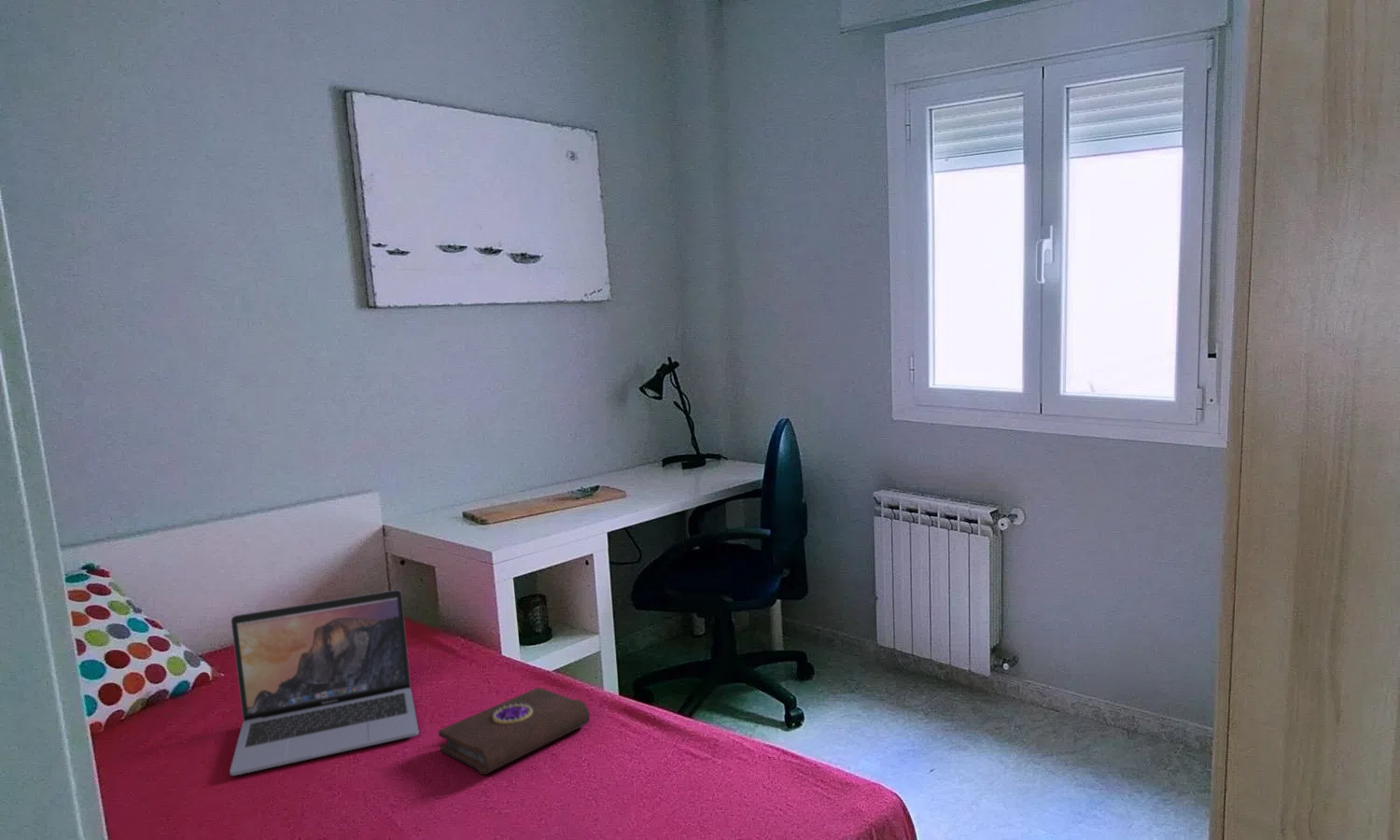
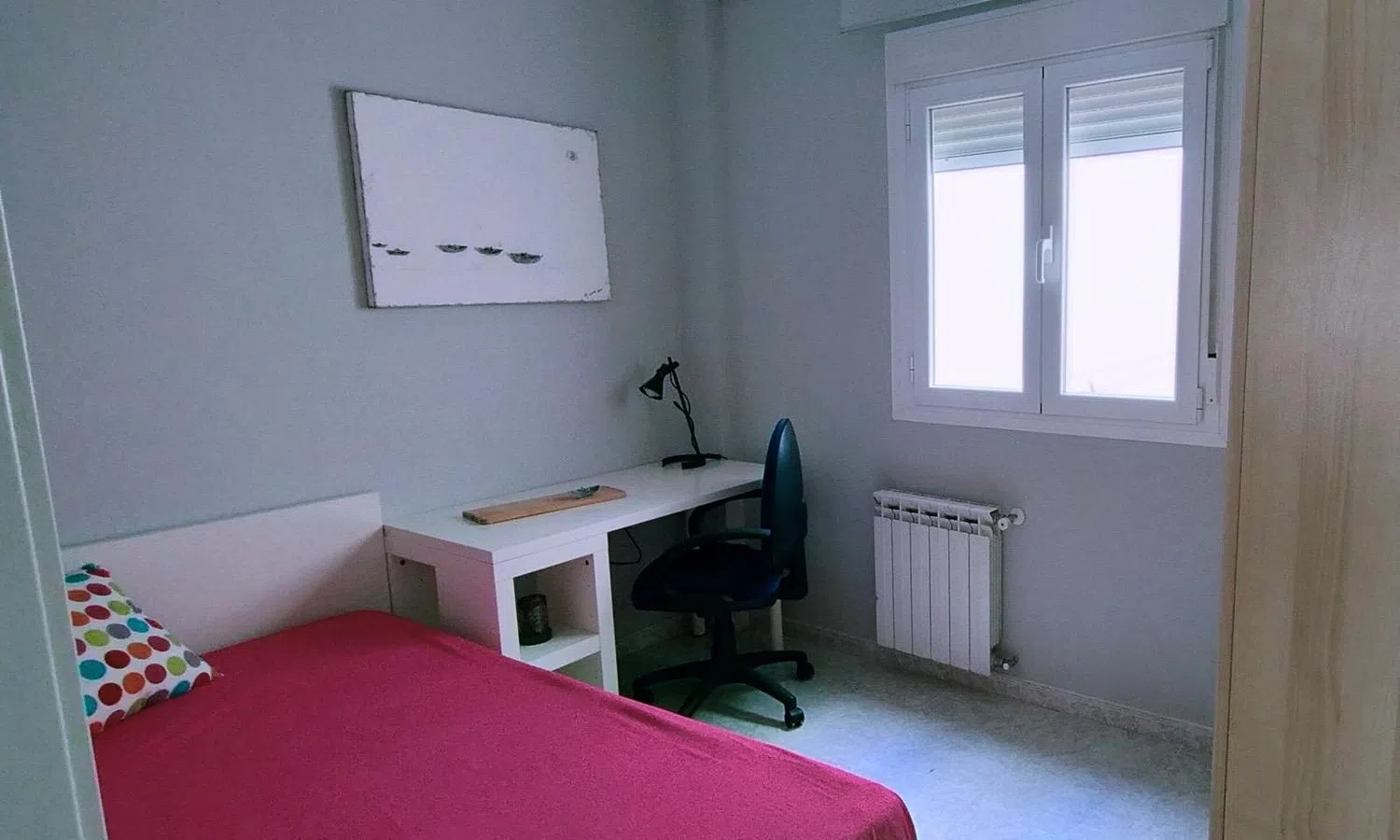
- laptop (323, 675)
- book (515, 725)
